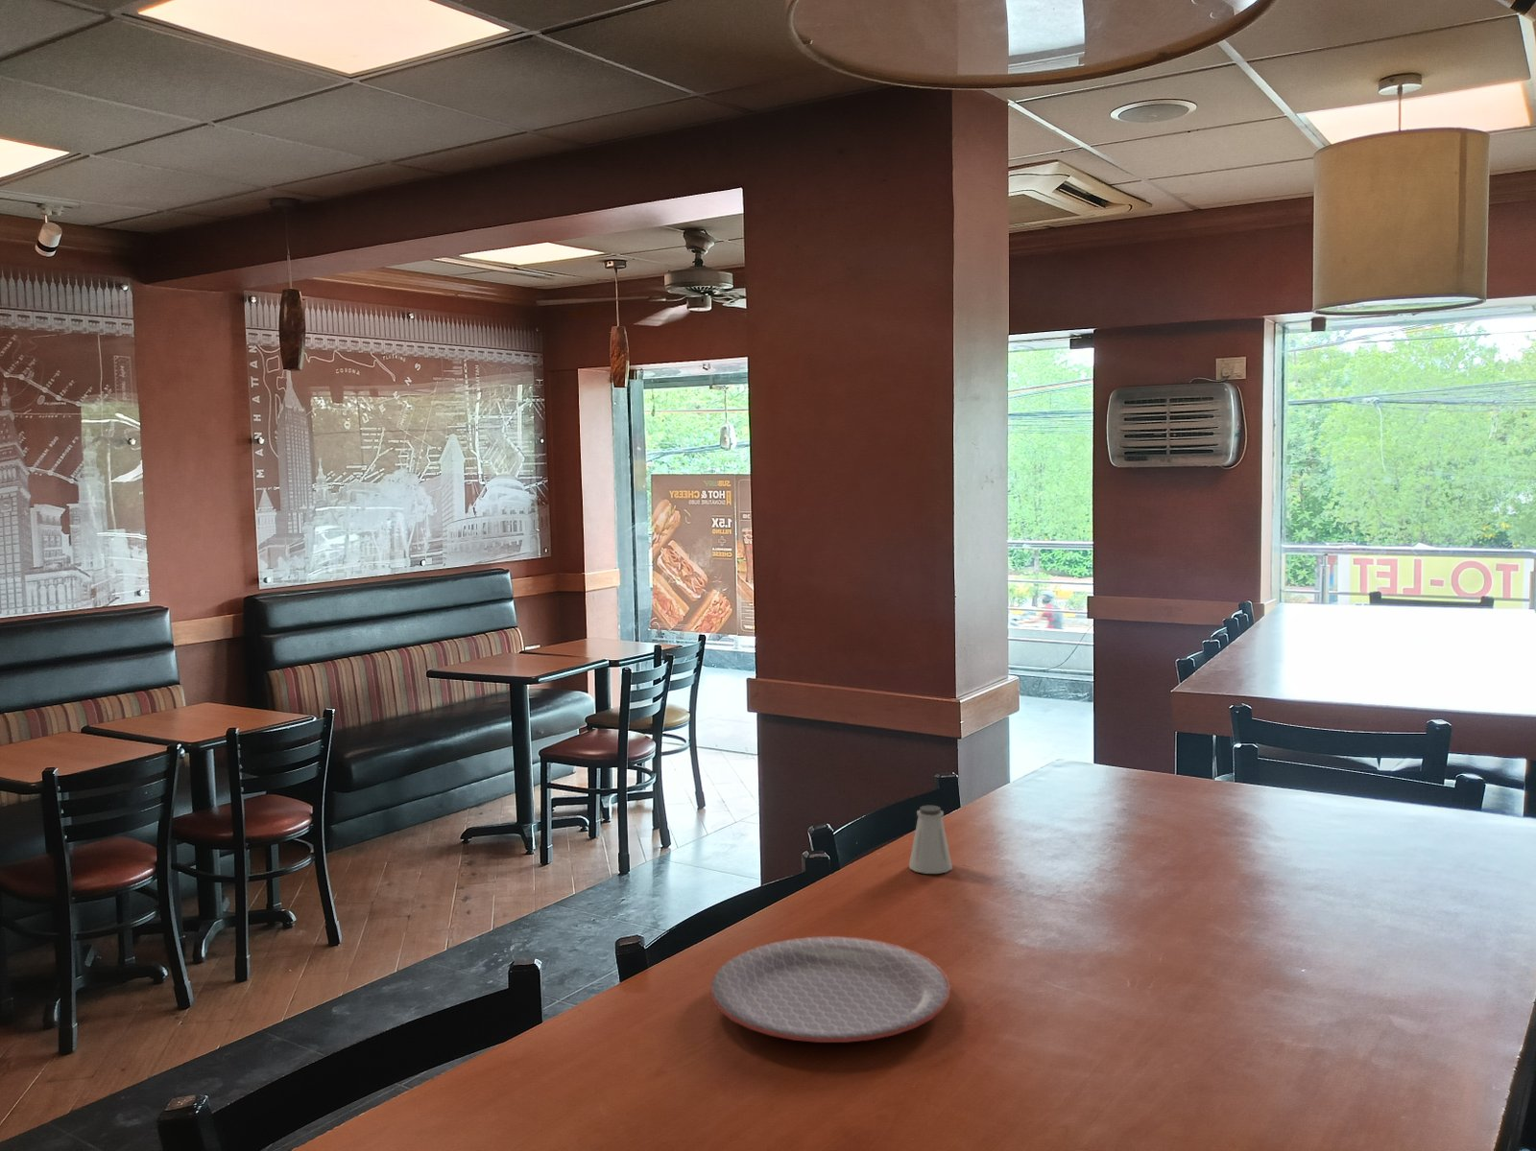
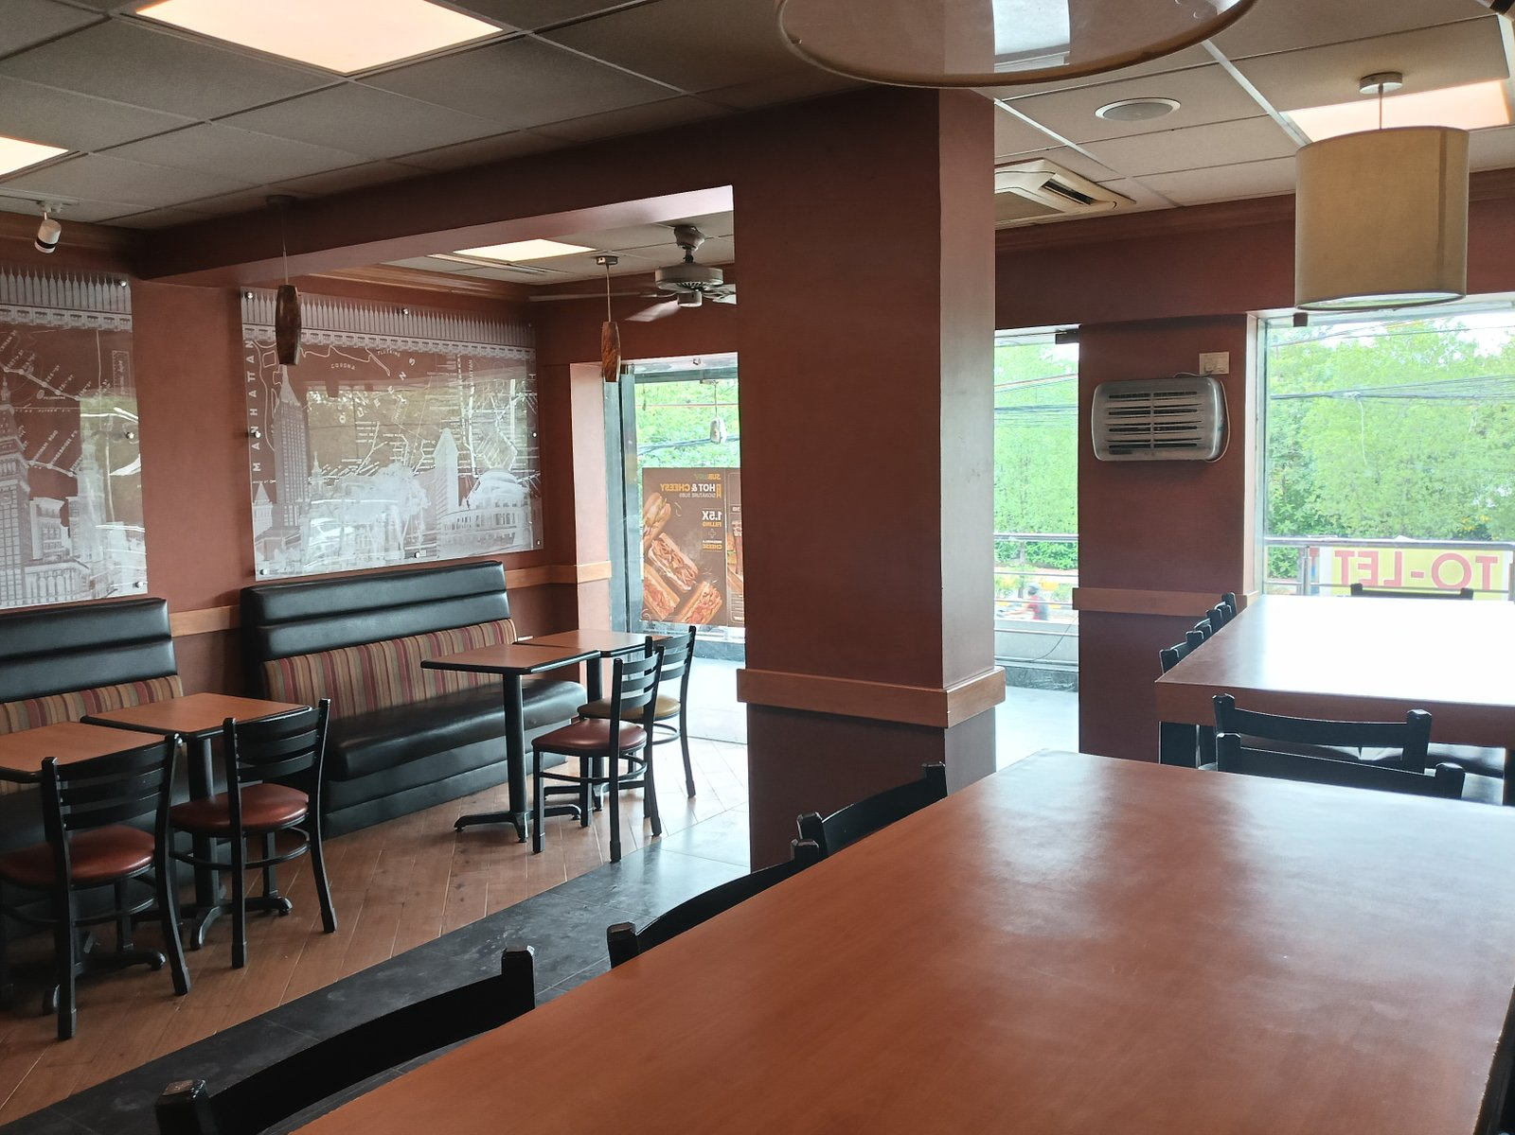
- plate (830, 991)
- saltshaker (930, 838)
